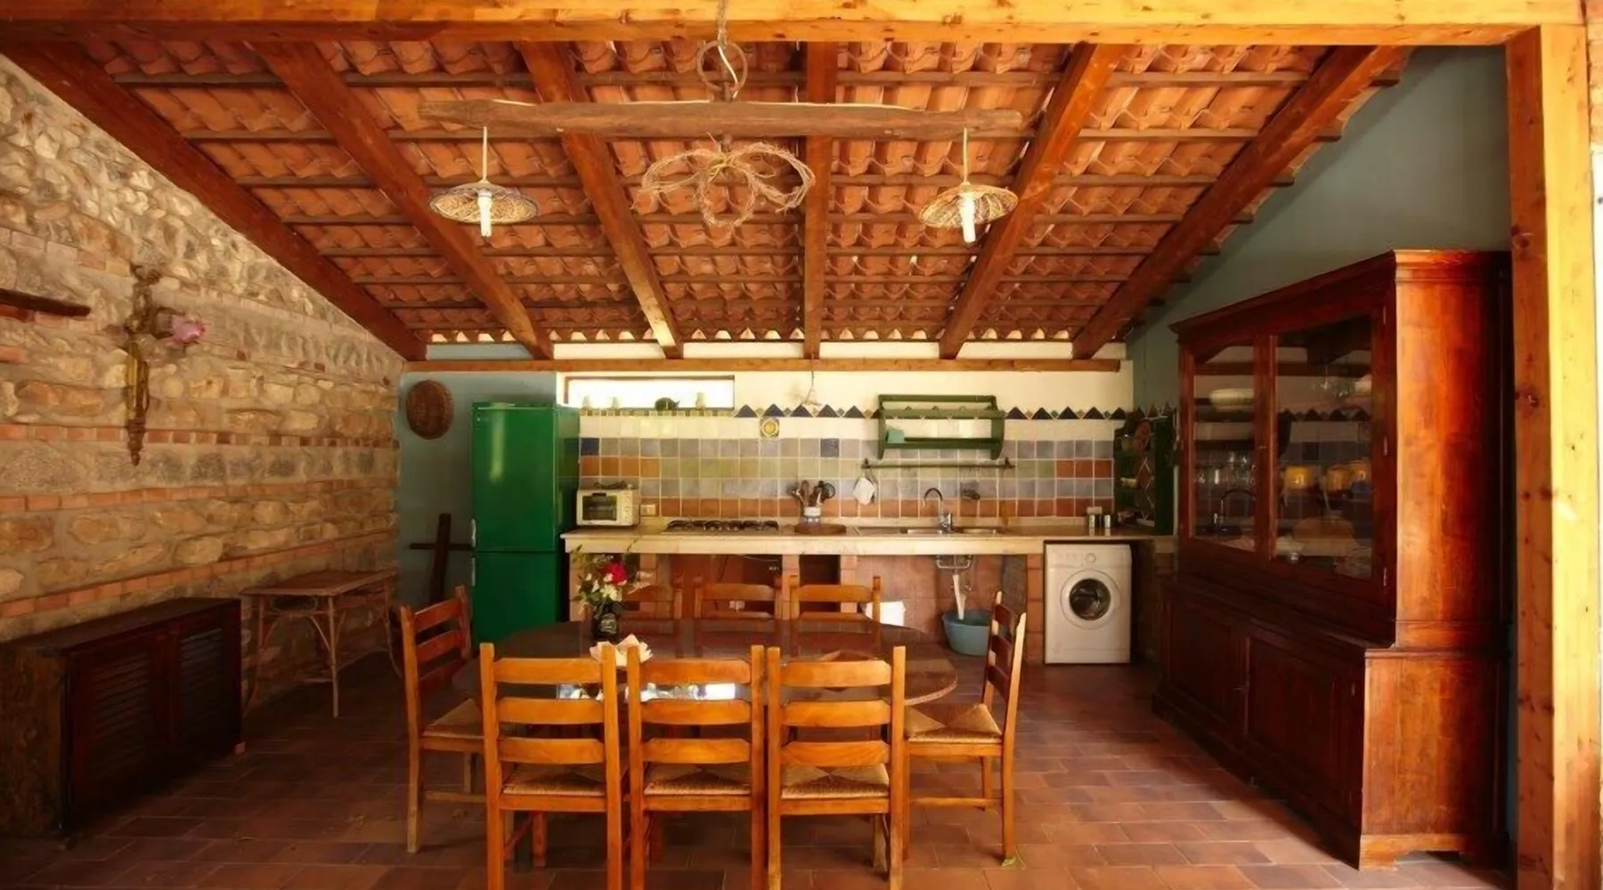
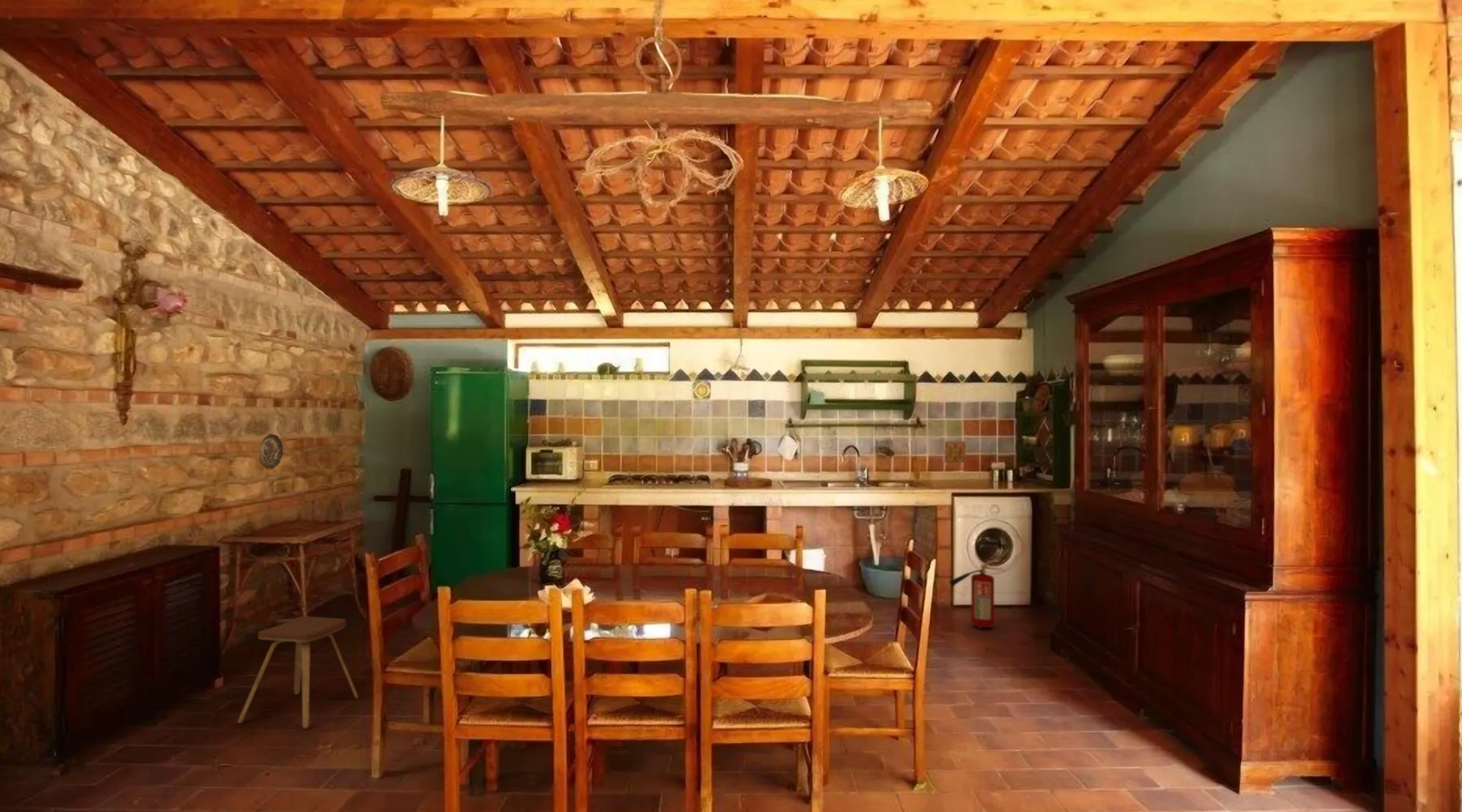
+ fire extinguisher (976, 592)
+ decorative plate (270, 451)
+ music stool (302, 667)
+ ceramic tile (954, 451)
